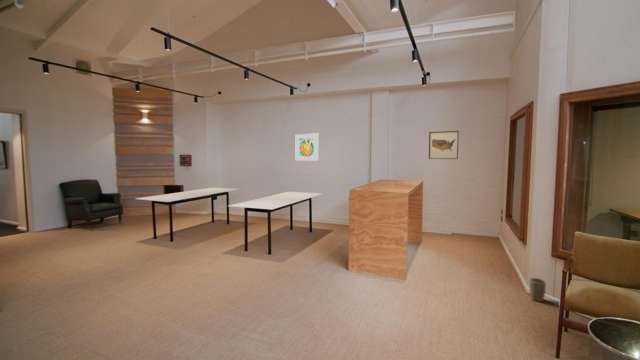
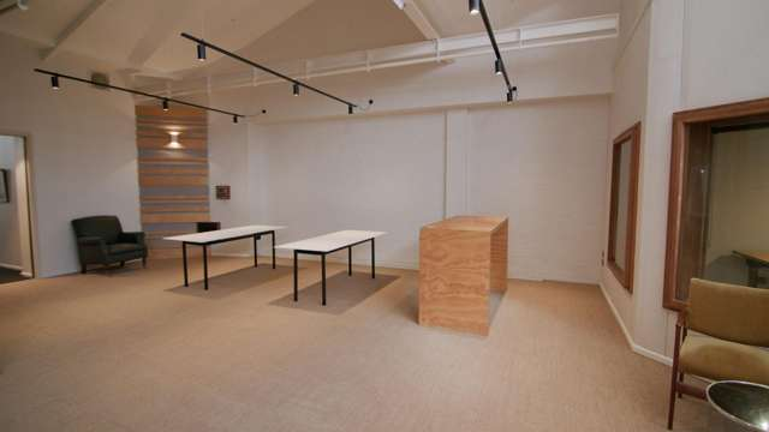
- wall art (443, 145)
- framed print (306, 147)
- plant pot (537, 289)
